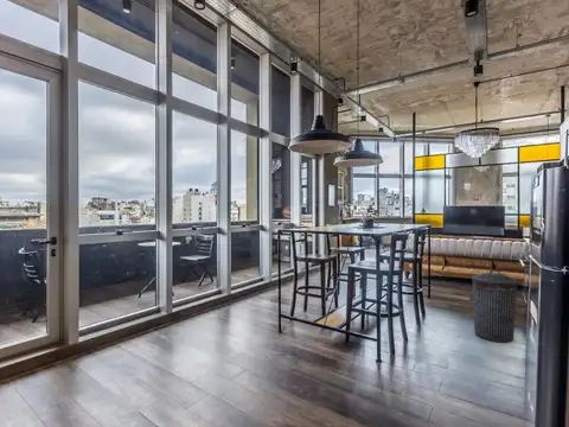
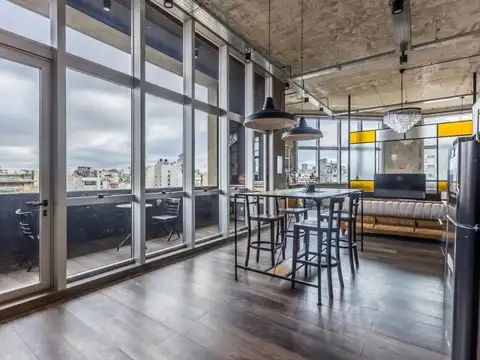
- trash can (493, 302)
